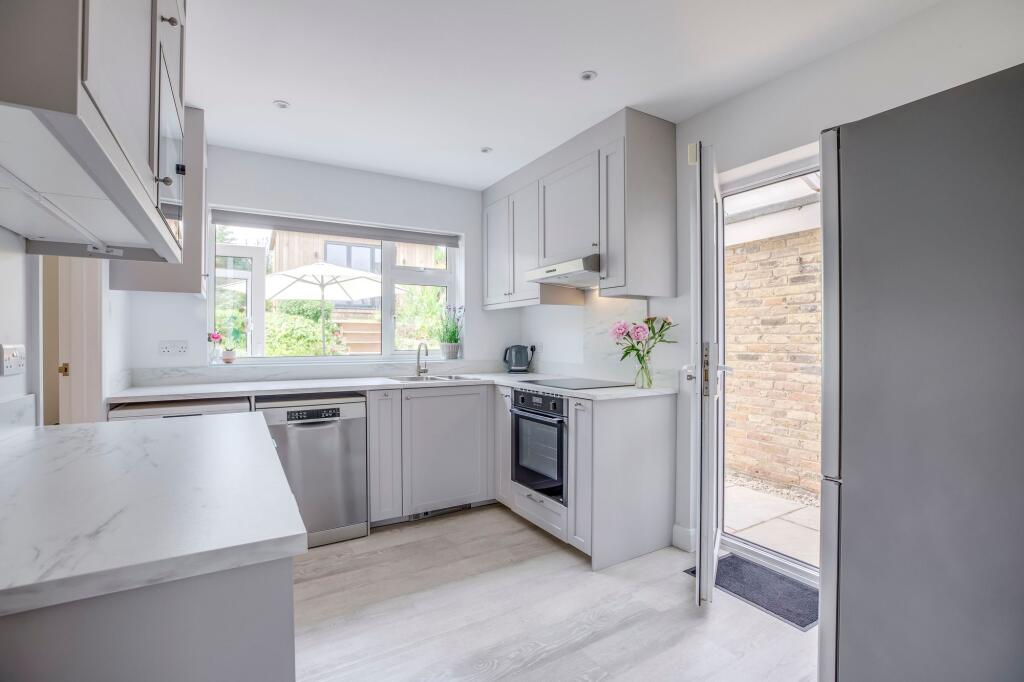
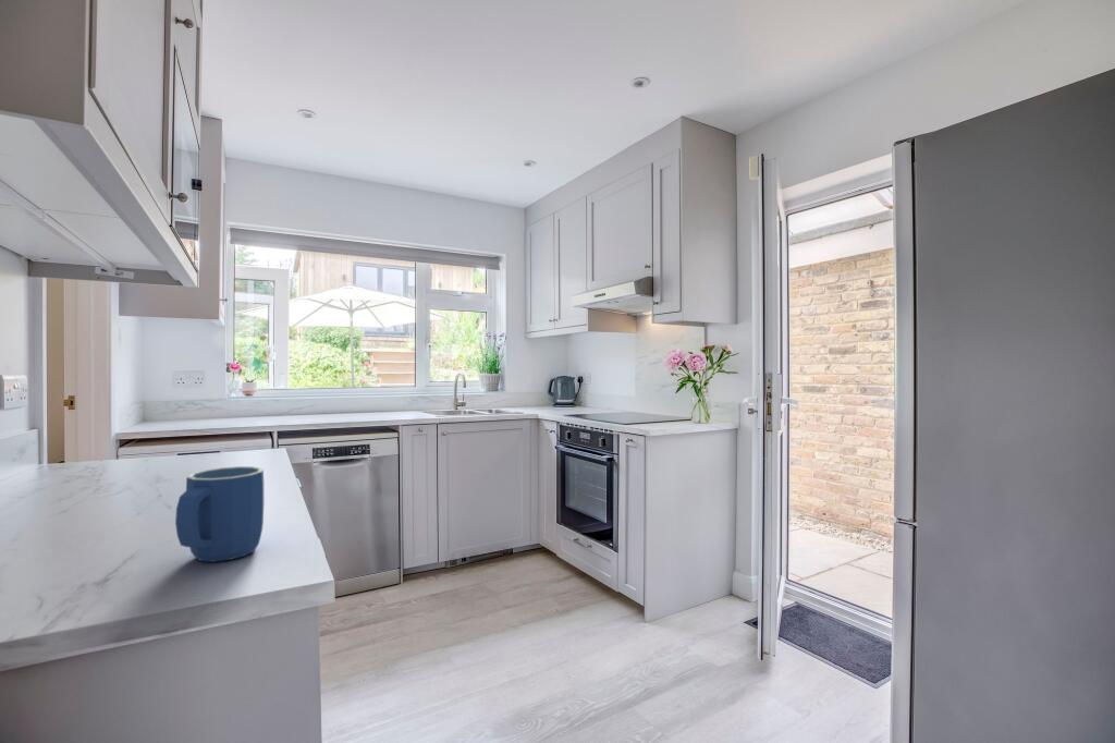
+ mug (221, 514)
